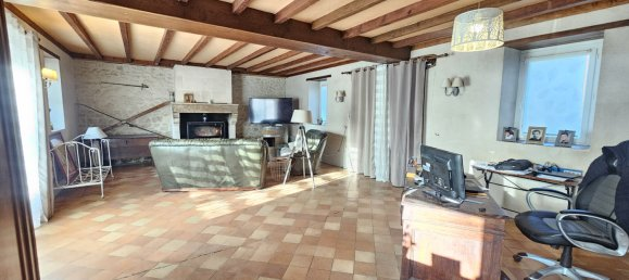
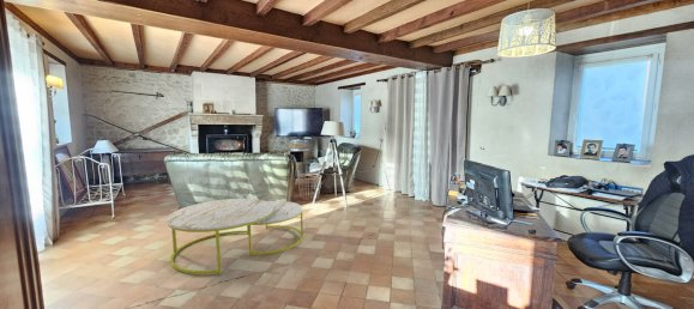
+ coffee table (239, 226)
